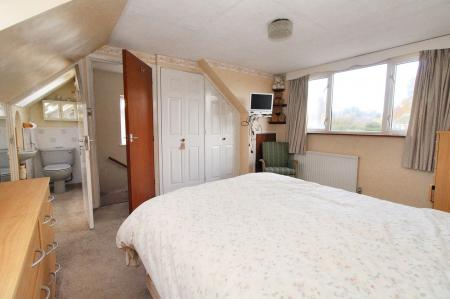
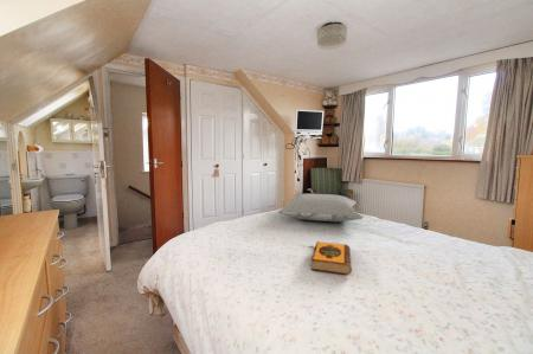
+ hardback book (332, 256)
+ pillow (320, 206)
